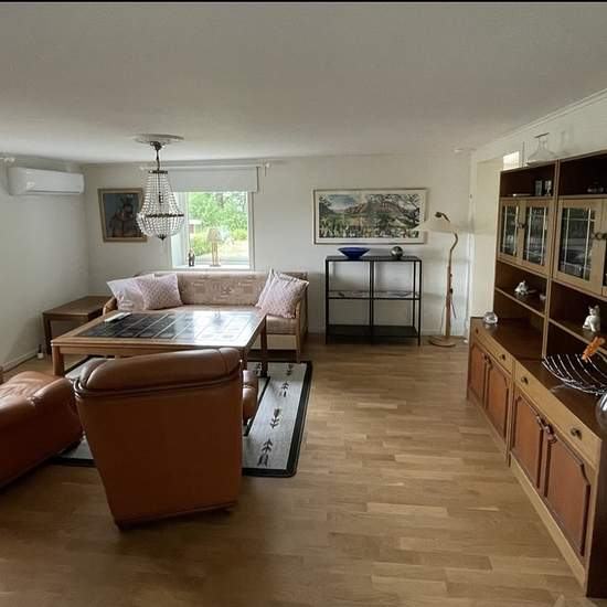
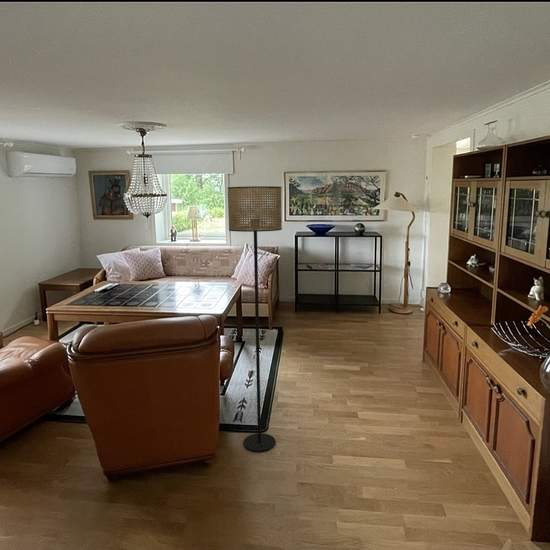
+ floor lamp (257, 321)
